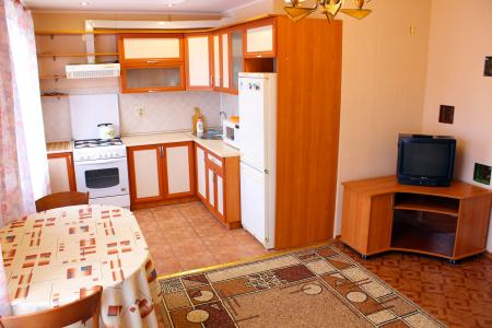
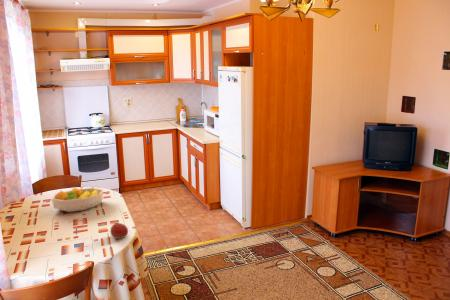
+ fruit bowl (78, 197)
+ apple (119, 230)
